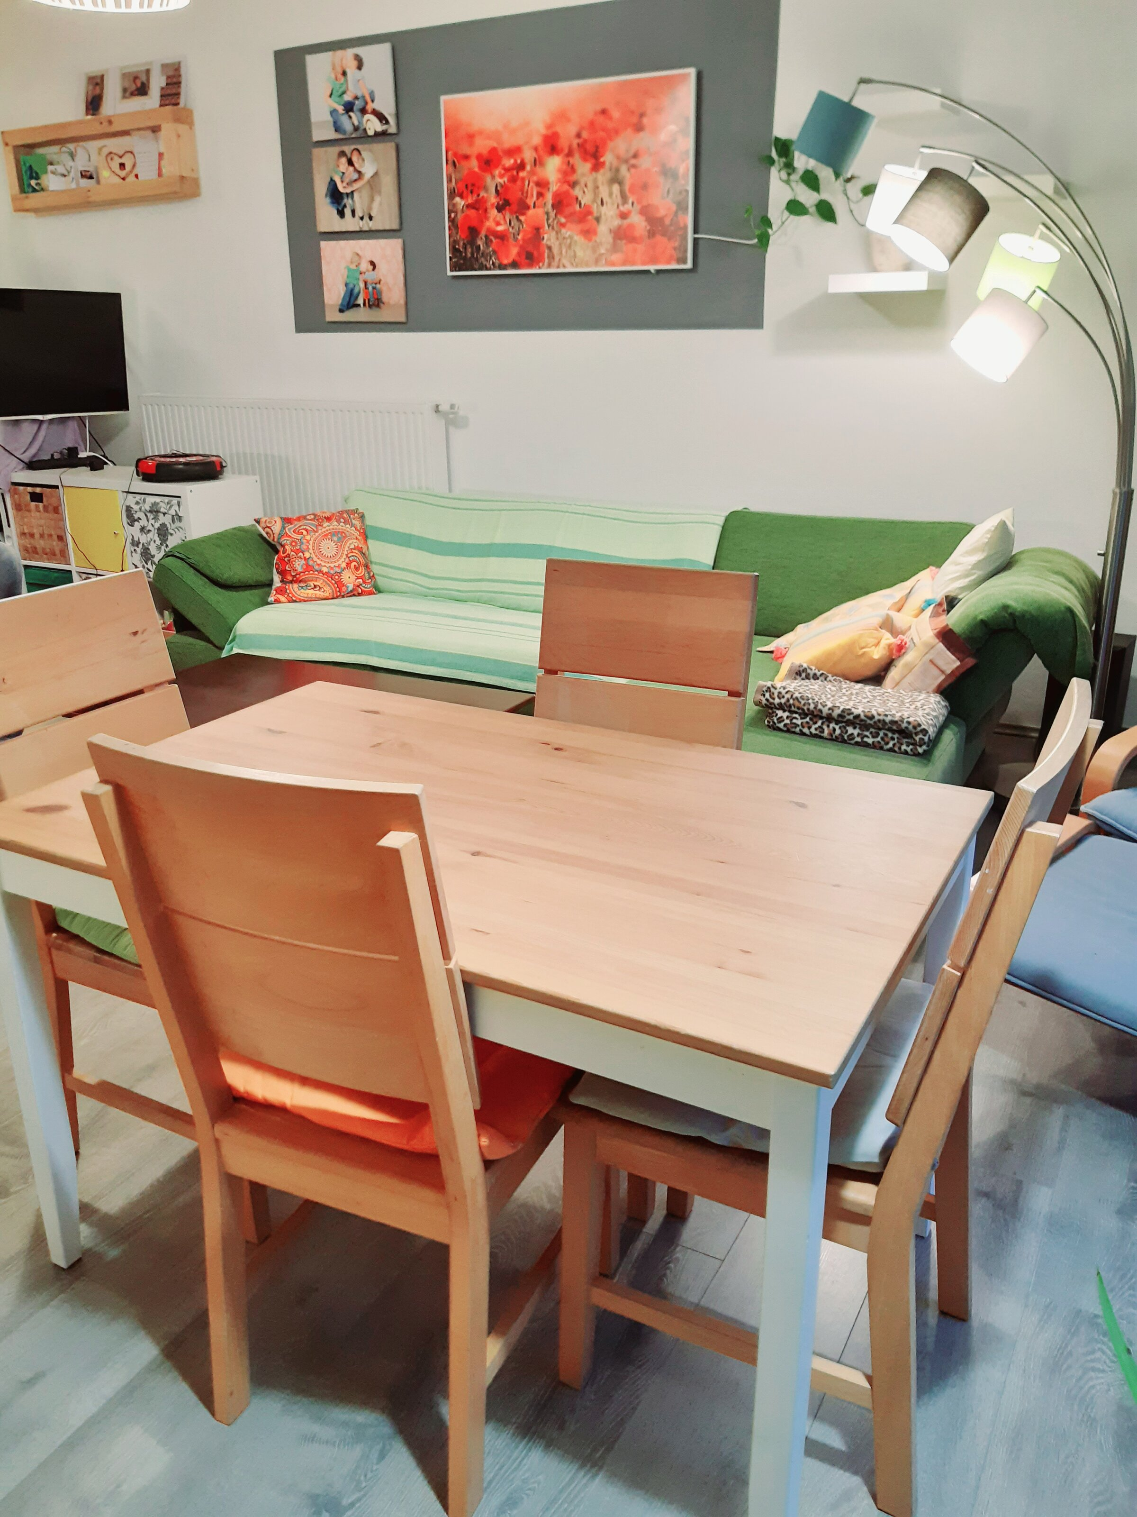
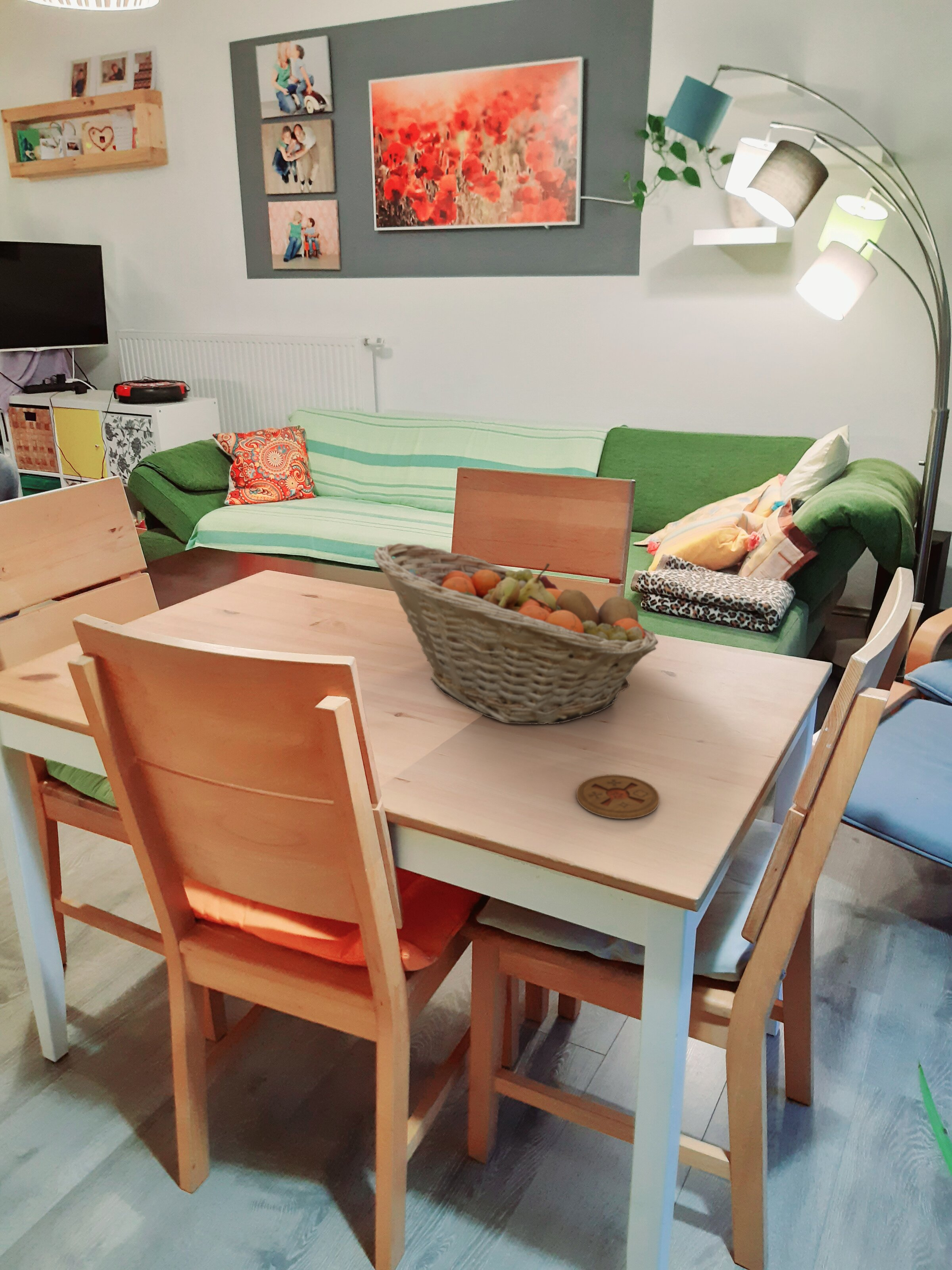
+ fruit basket (511, 618)
+ coaster (618, 796)
